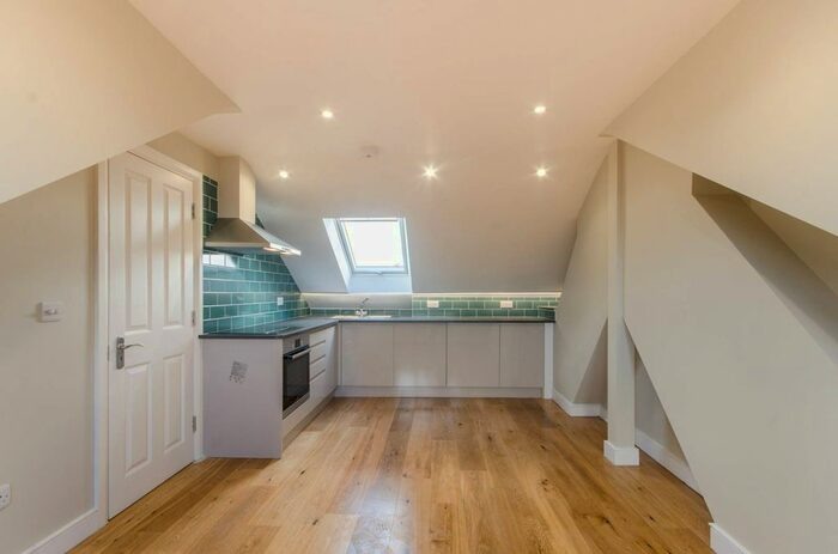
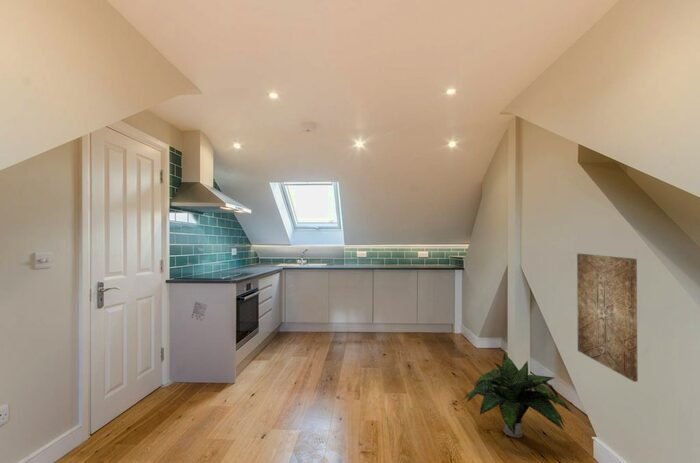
+ wall art (604, 310)
+ potted plant (513, 396)
